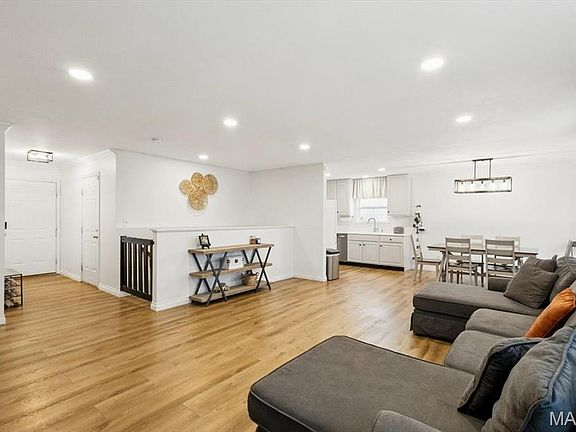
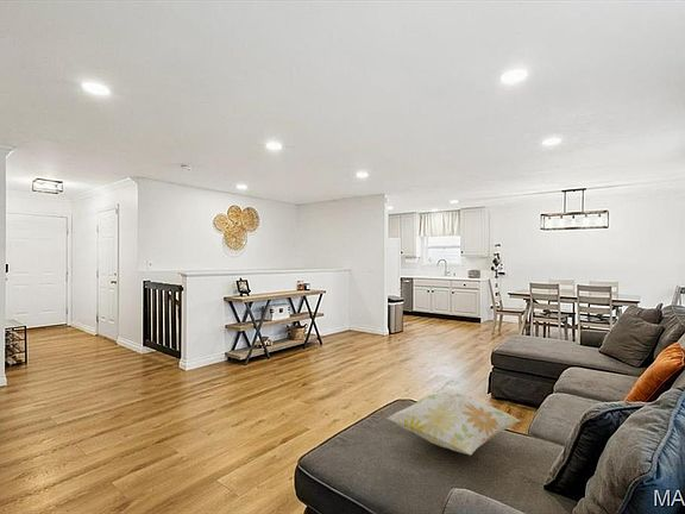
+ decorative pillow (452, 419)
